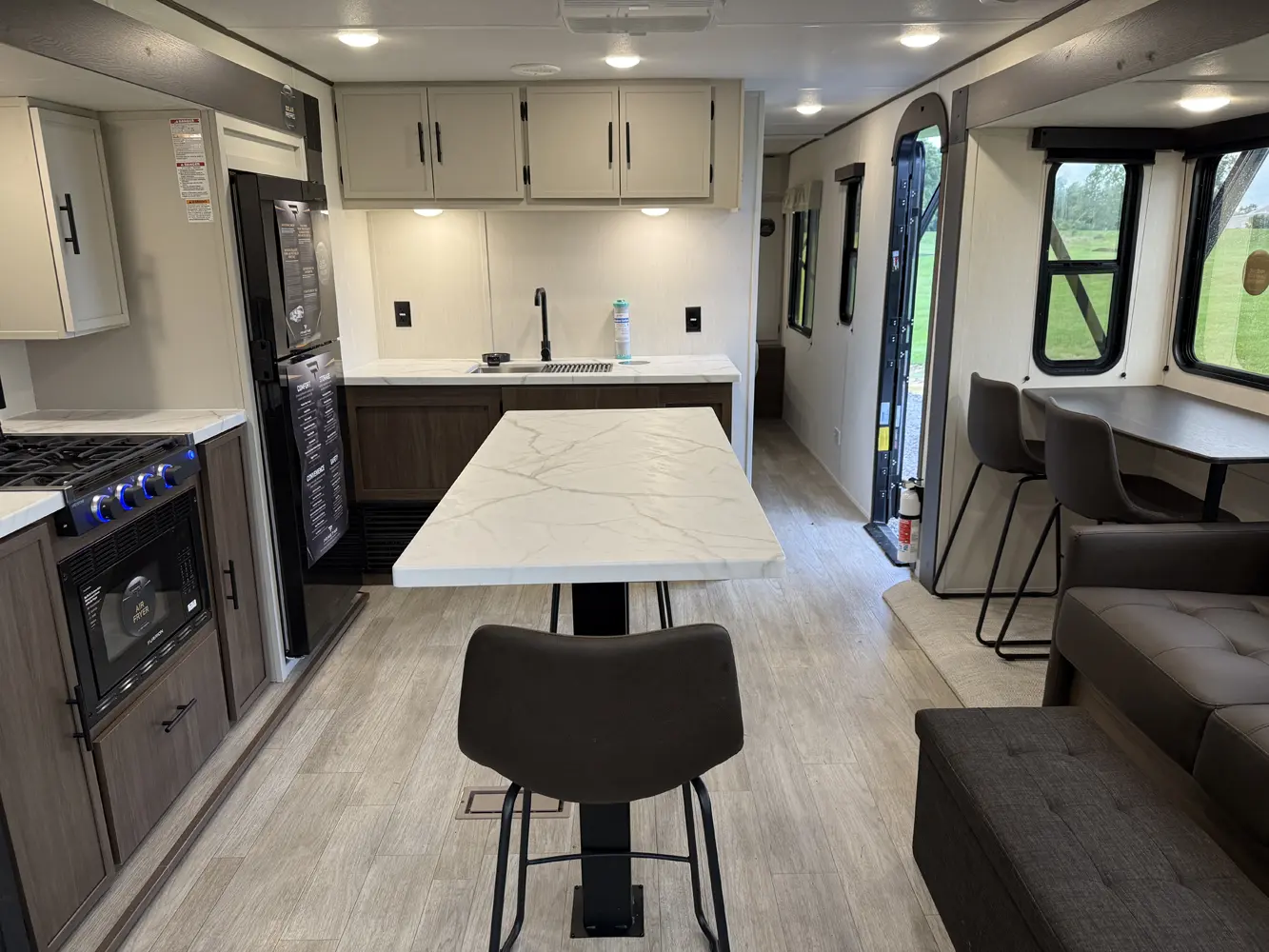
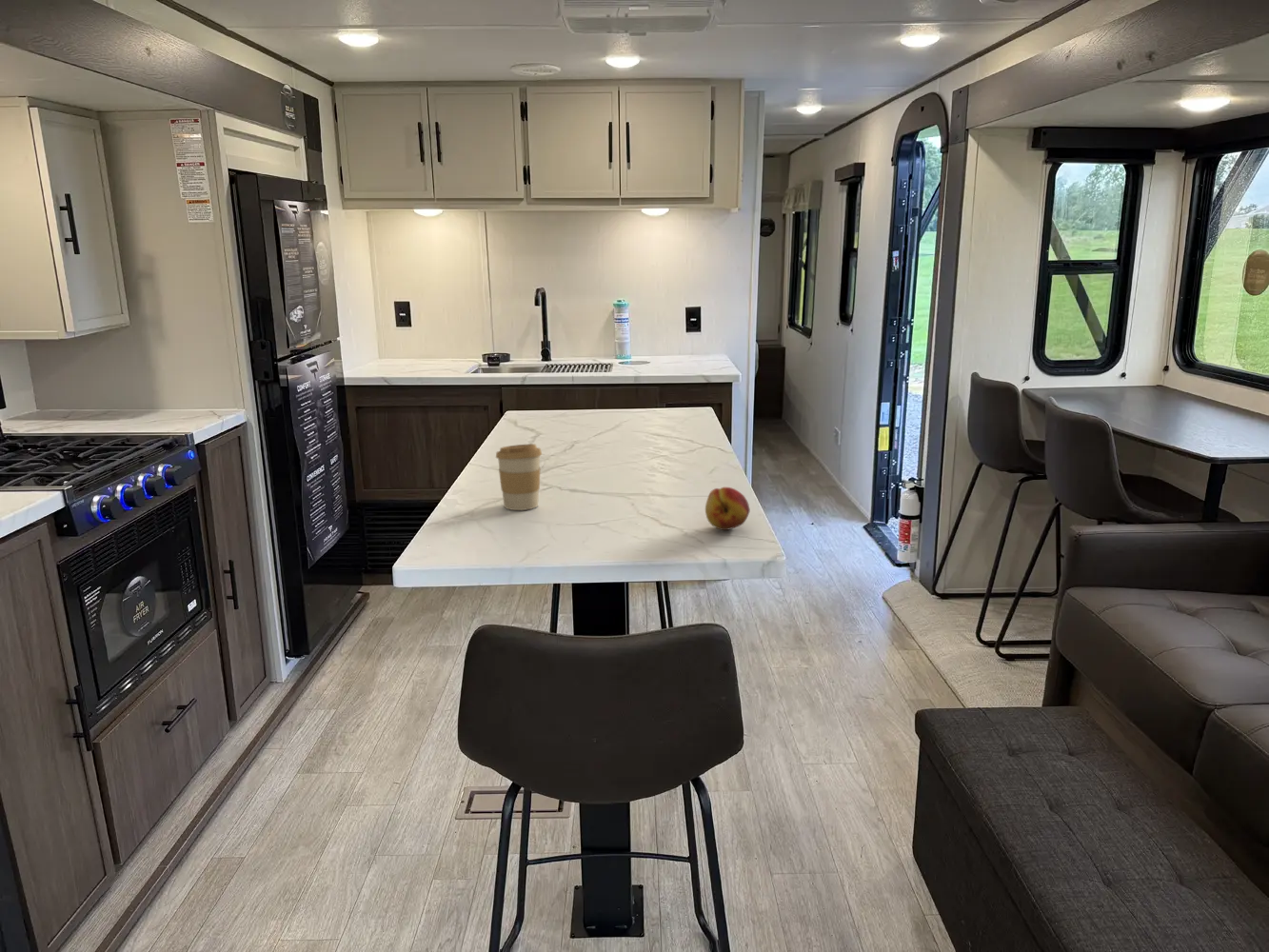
+ fruit (726, 507)
+ coffee cup (520, 475)
